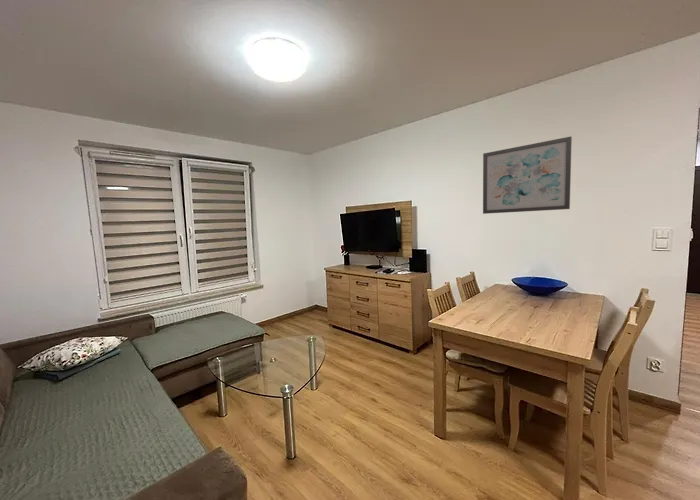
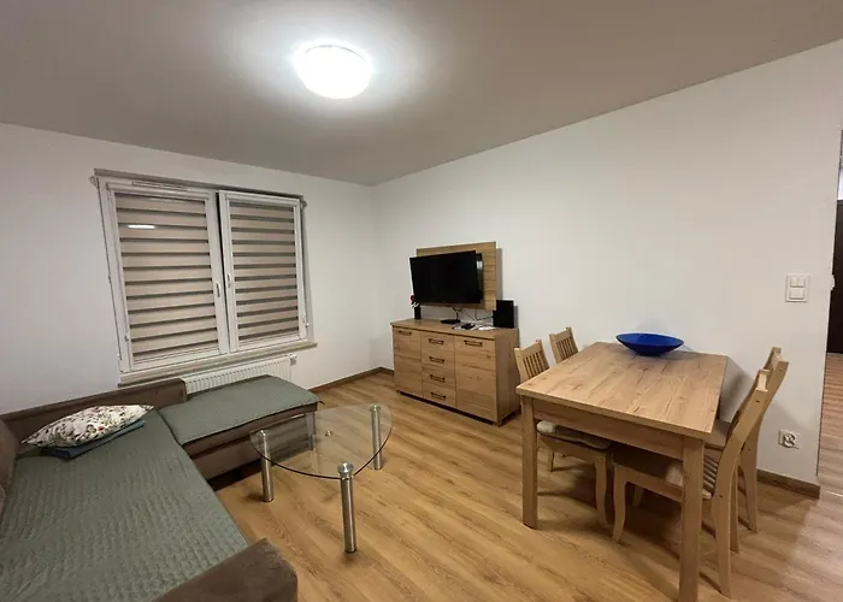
- wall art (523, 179)
